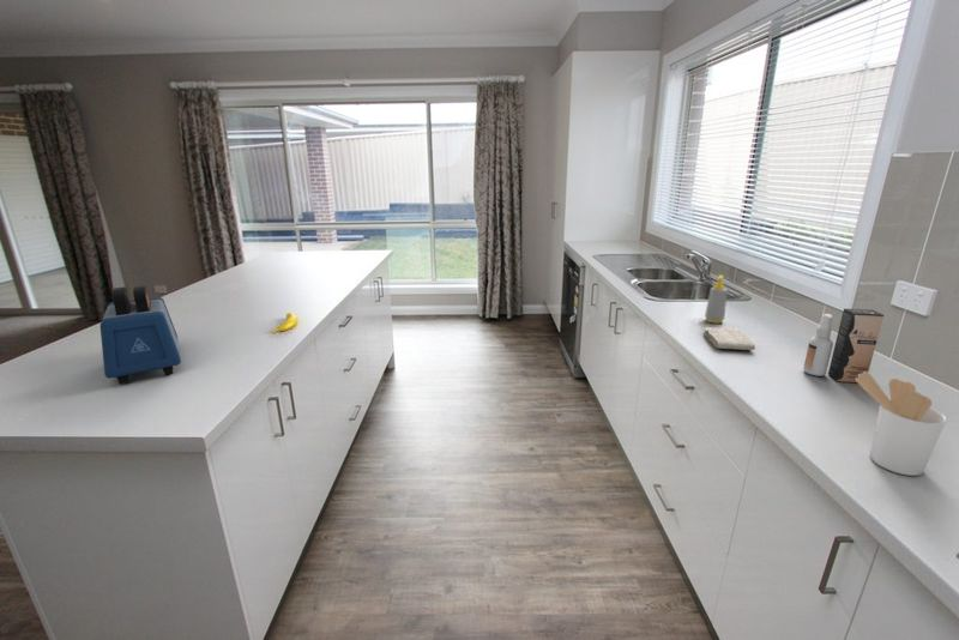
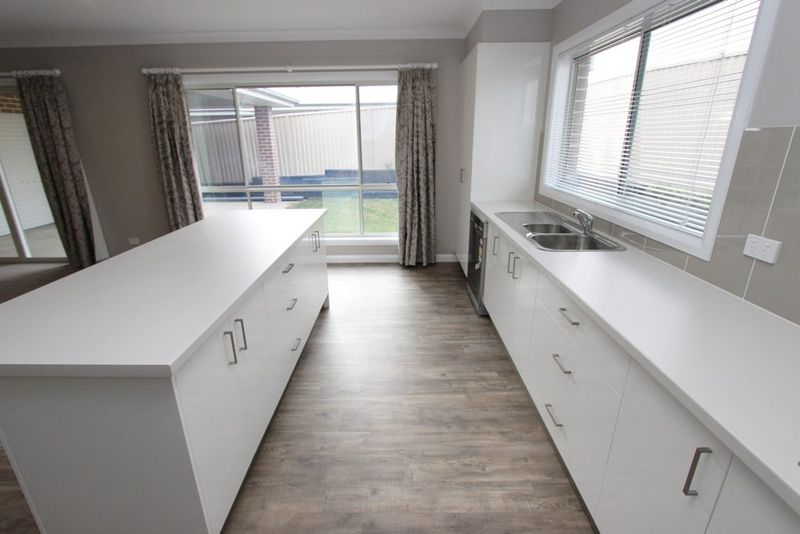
- utensil holder (891, 419)
- toaster (138, 326)
- washcloth (728, 337)
- soap bottle (717, 298)
- spray bottle (840, 344)
- banana (288, 321)
